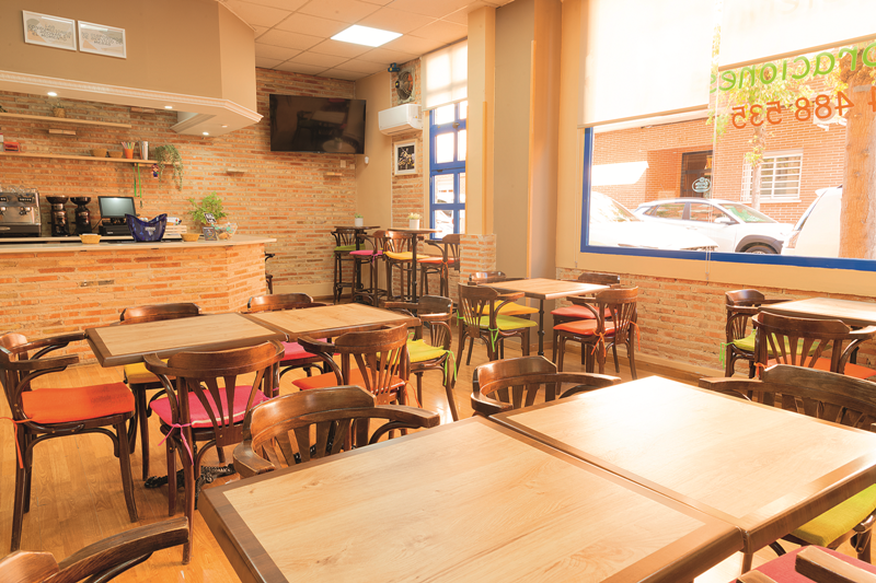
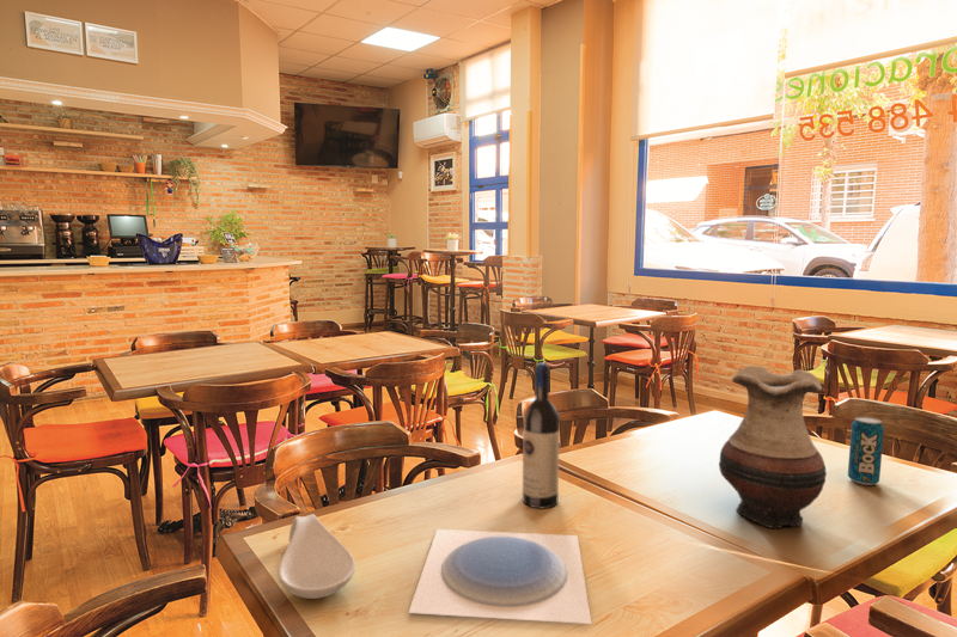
+ beverage can (865, 451)
+ wine bottle (541, 433)
+ vase (772, 445)
+ spoon rest (310, 551)
+ plate (502, 563)
